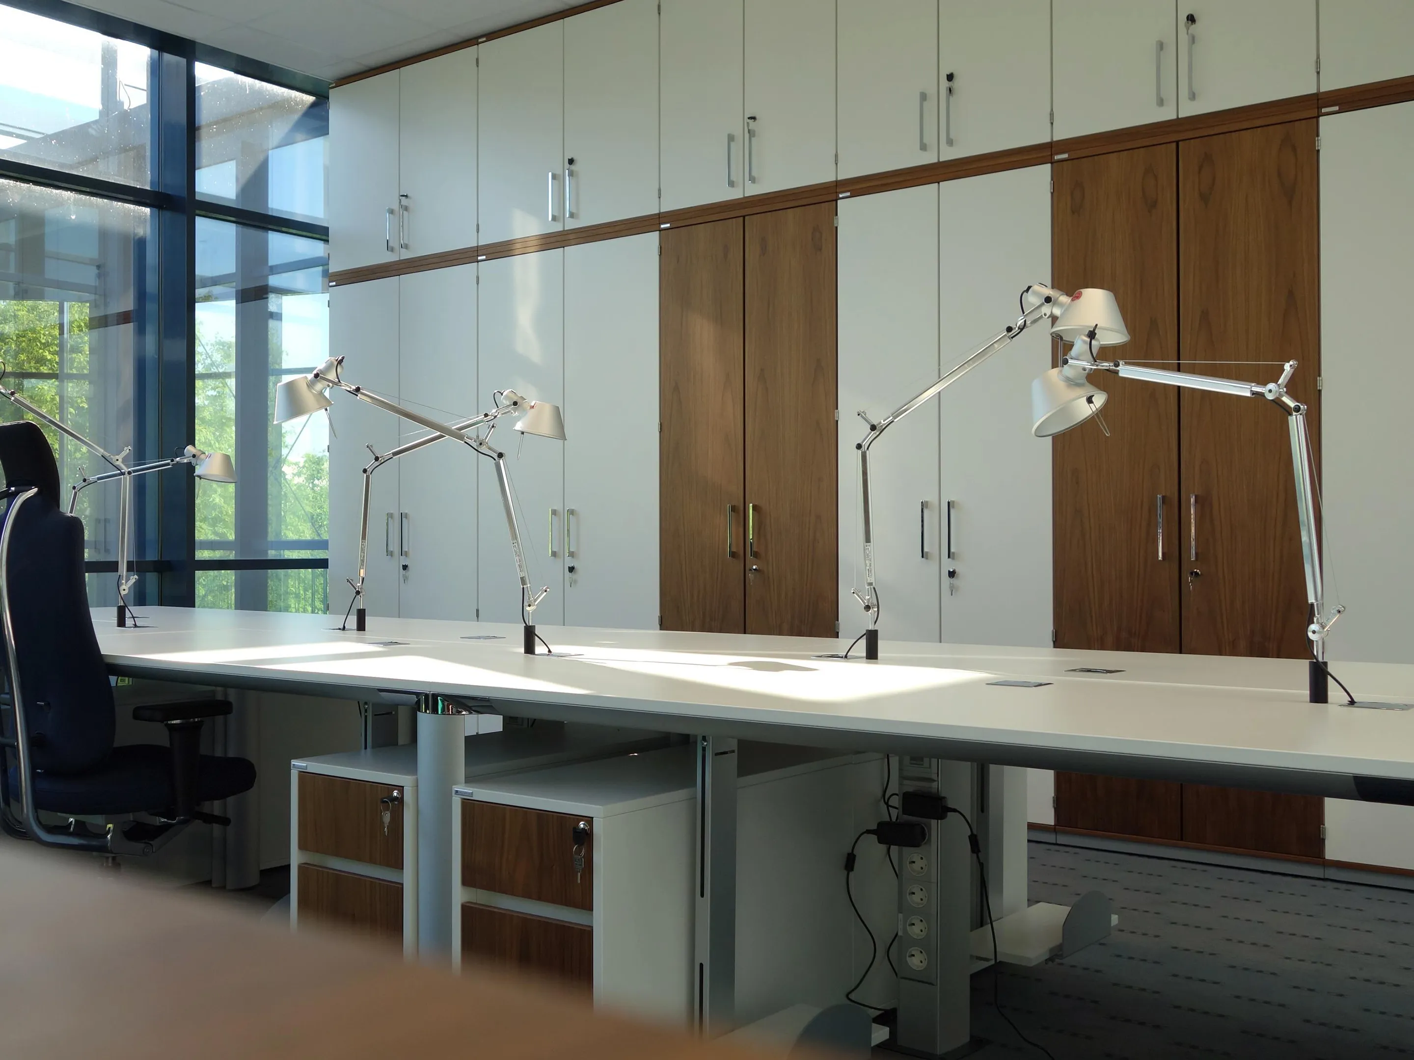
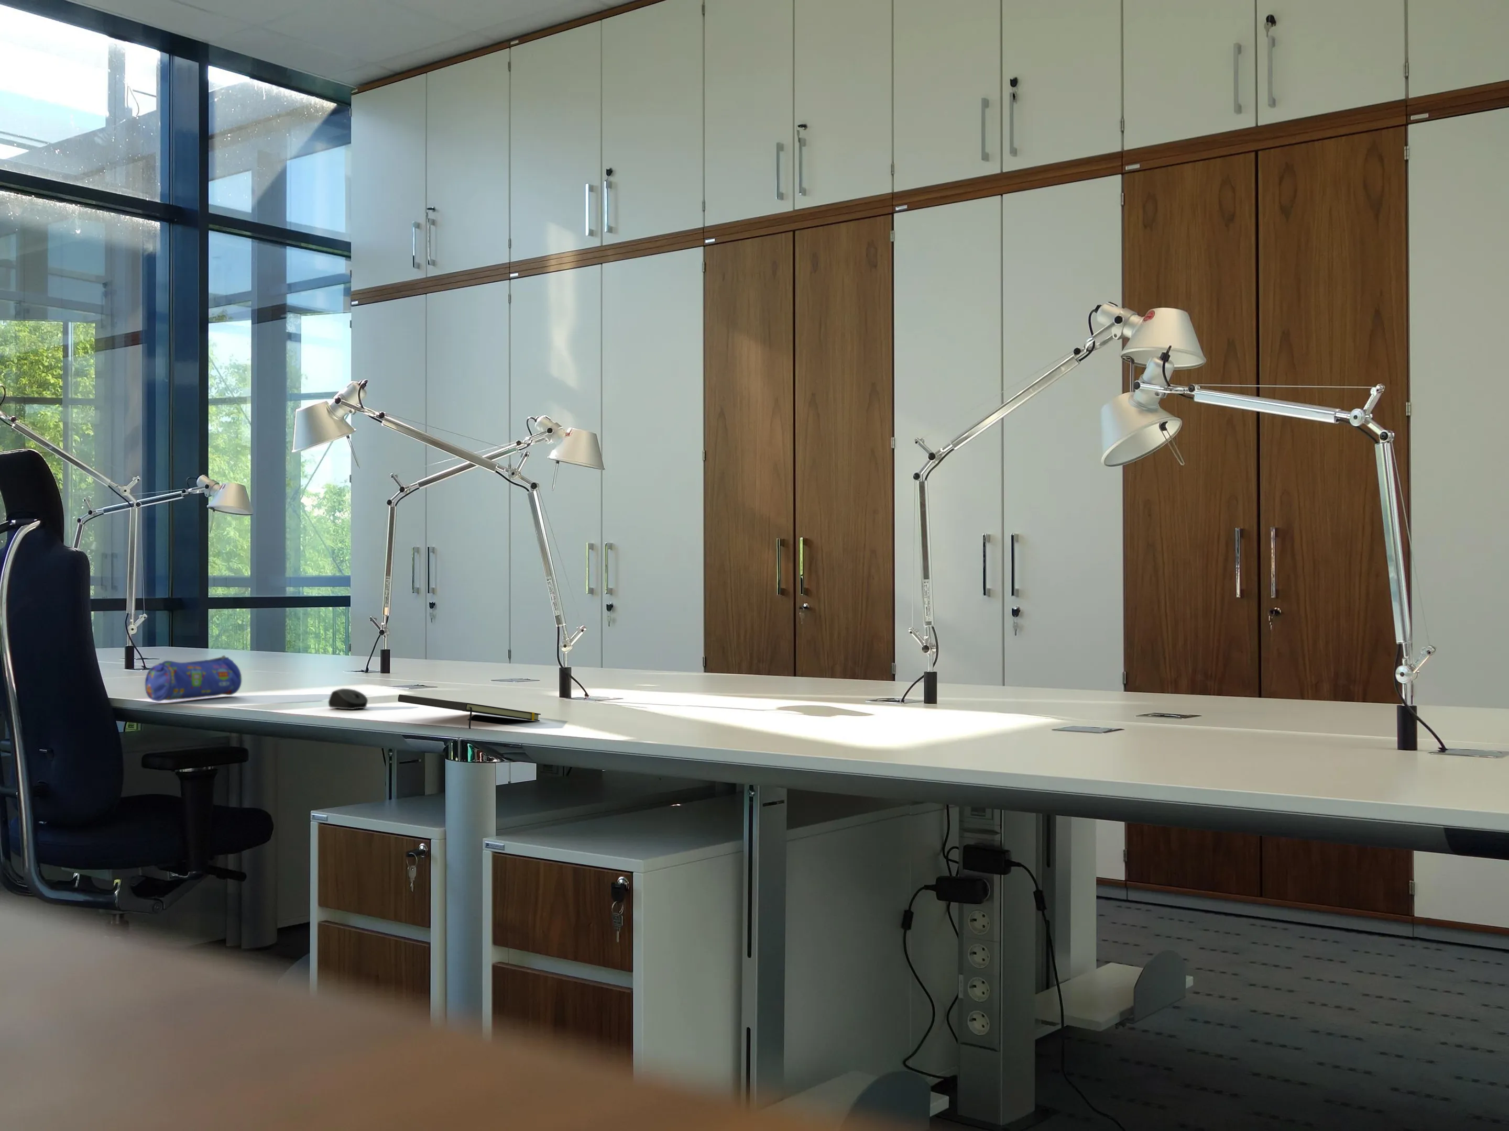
+ computer mouse (347, 699)
+ pencil case (195, 677)
+ notepad (468, 707)
